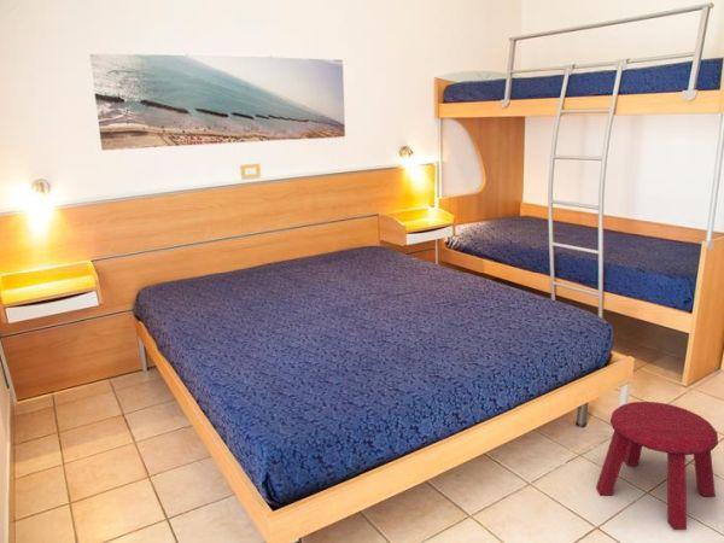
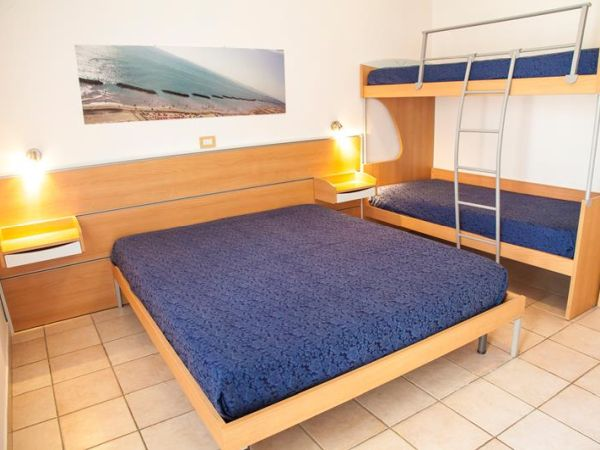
- stool (661, 451)
